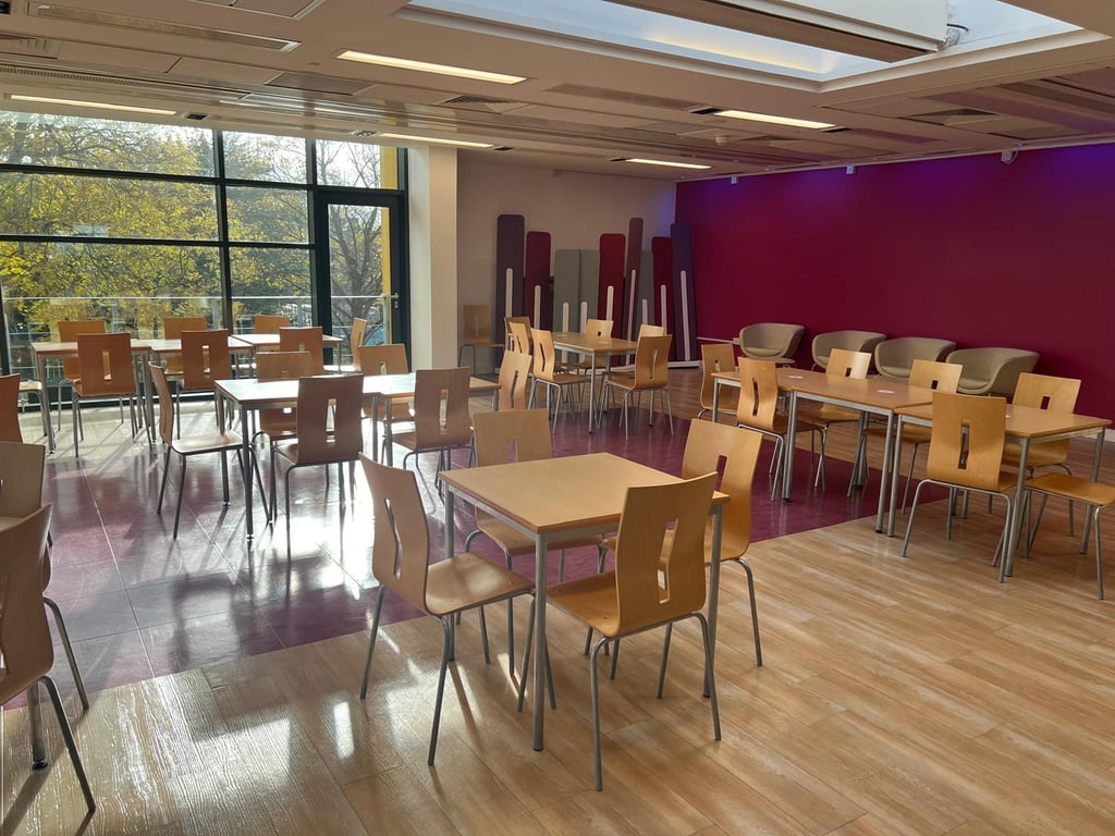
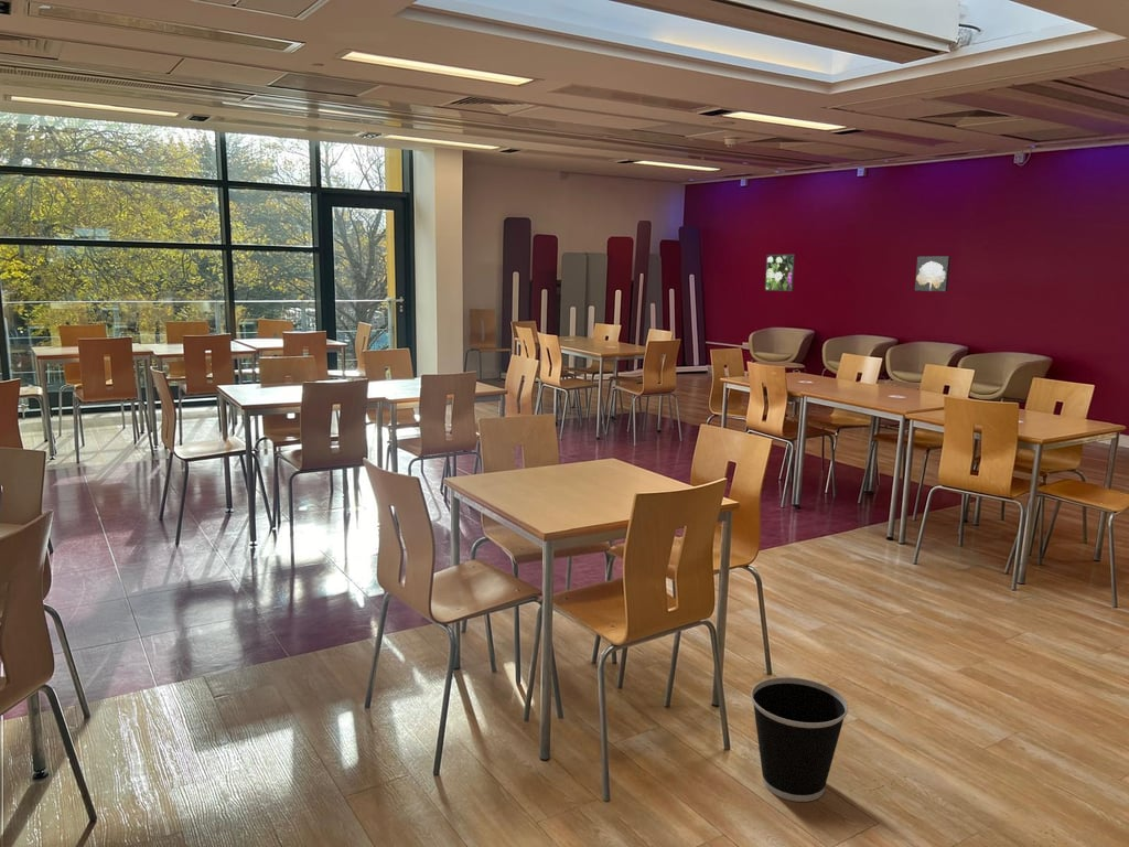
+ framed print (779, 272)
+ wastebasket (796, 741)
+ wall art (932, 274)
